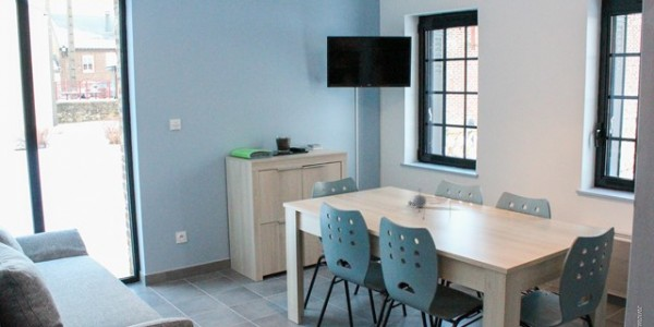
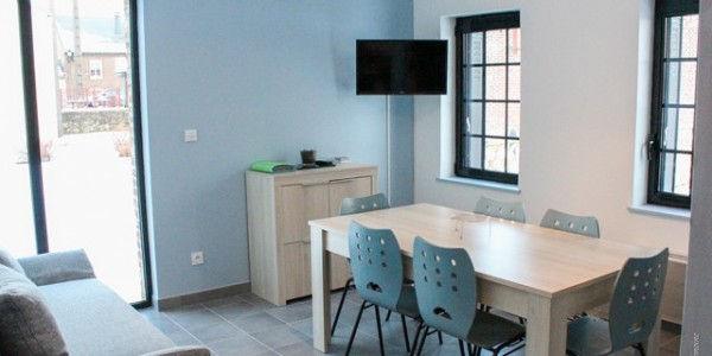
- fruit (416, 196)
